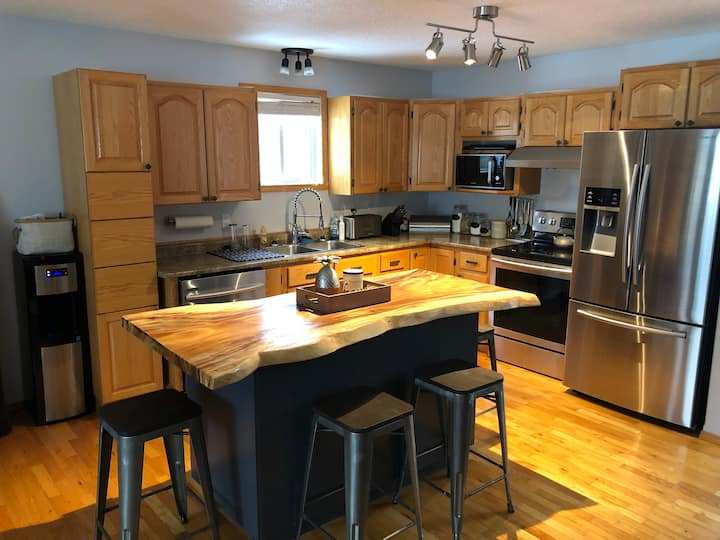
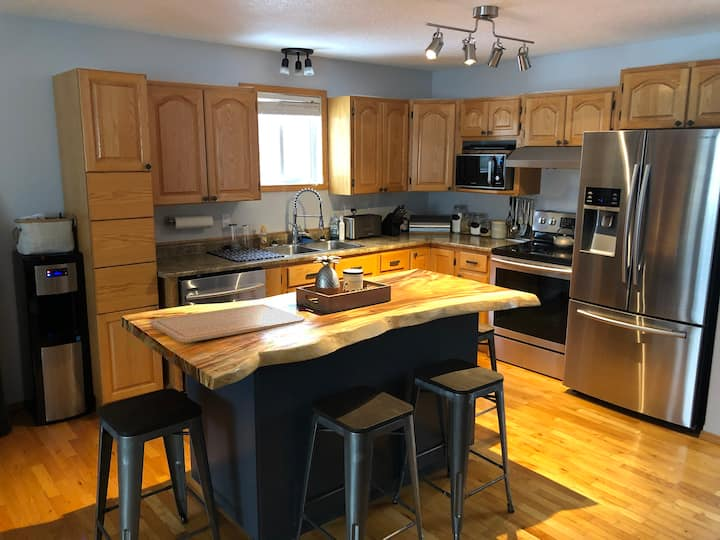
+ chopping board (228, 321)
